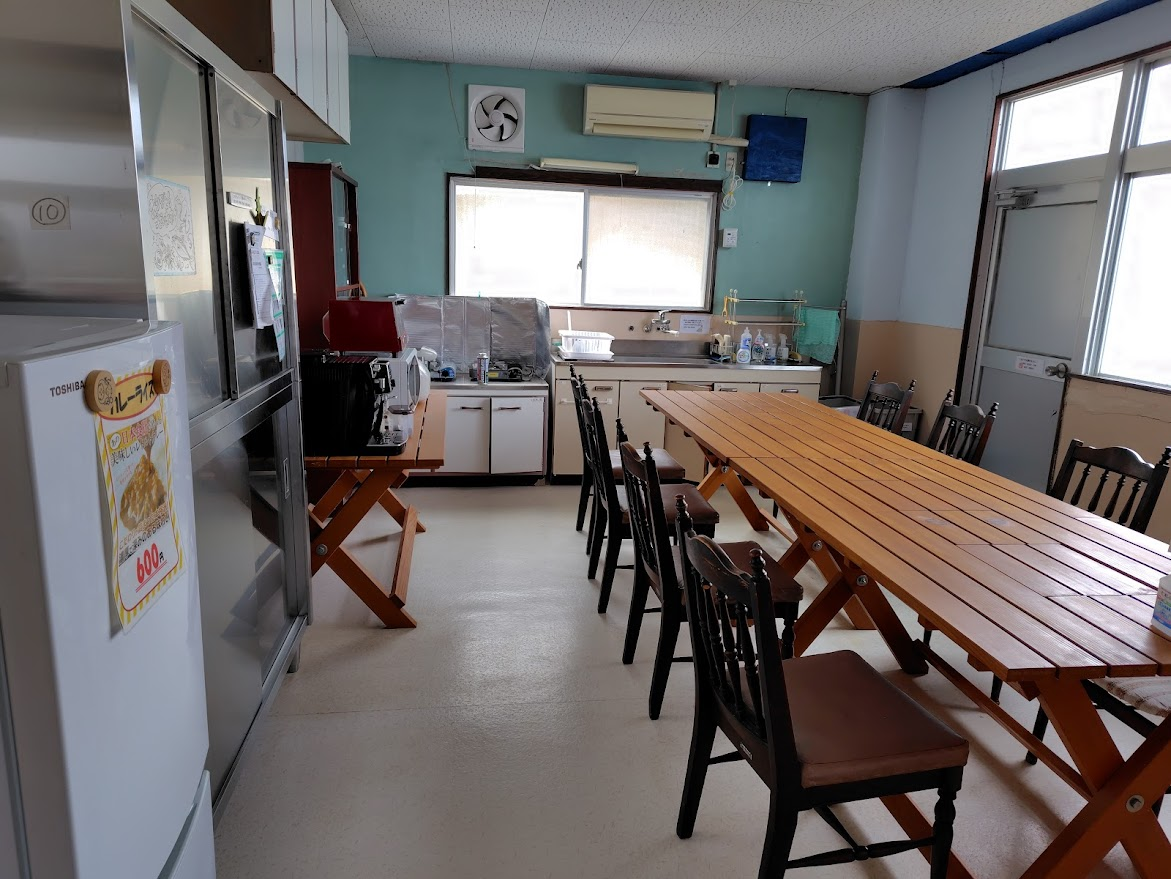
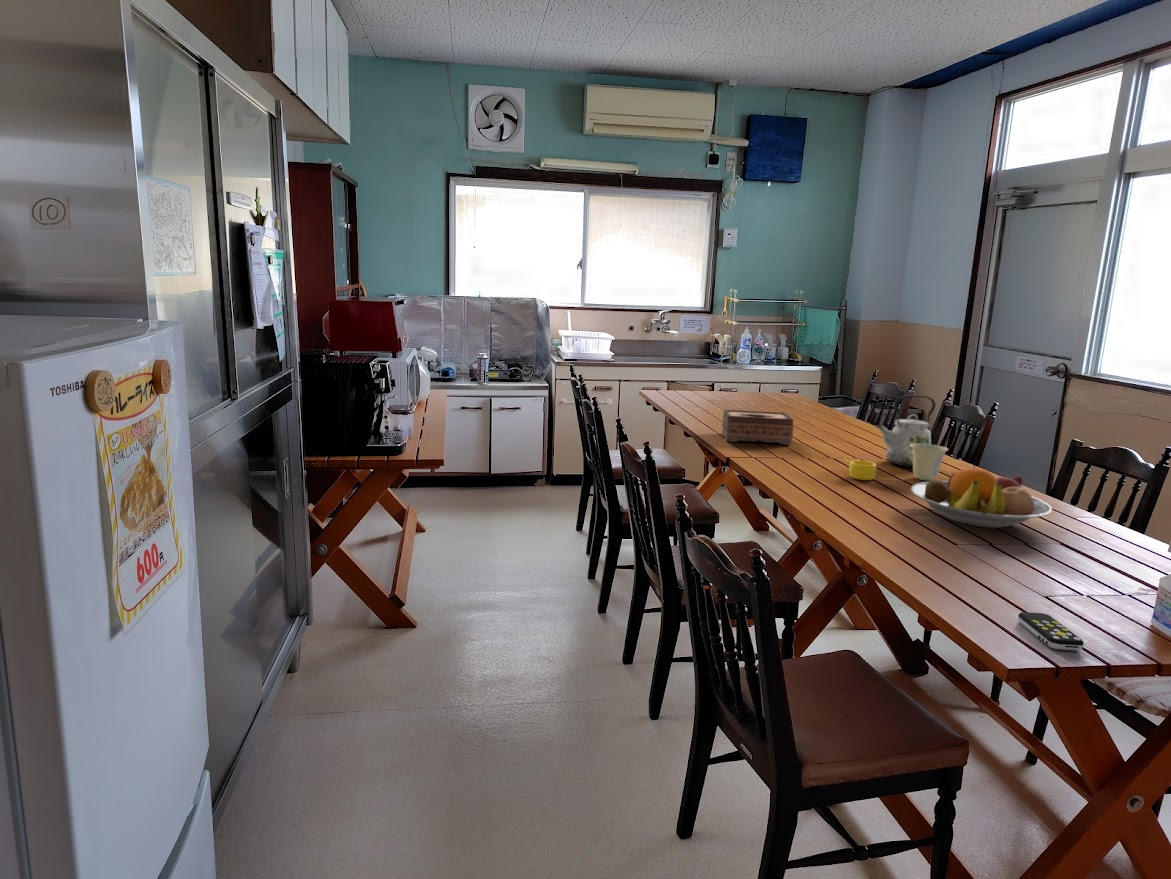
+ fruit bowl (979, 492)
+ cup (926, 462)
+ tissue box (756, 426)
+ cup (861, 469)
+ remote control (1049, 630)
+ kettle (903, 430)
